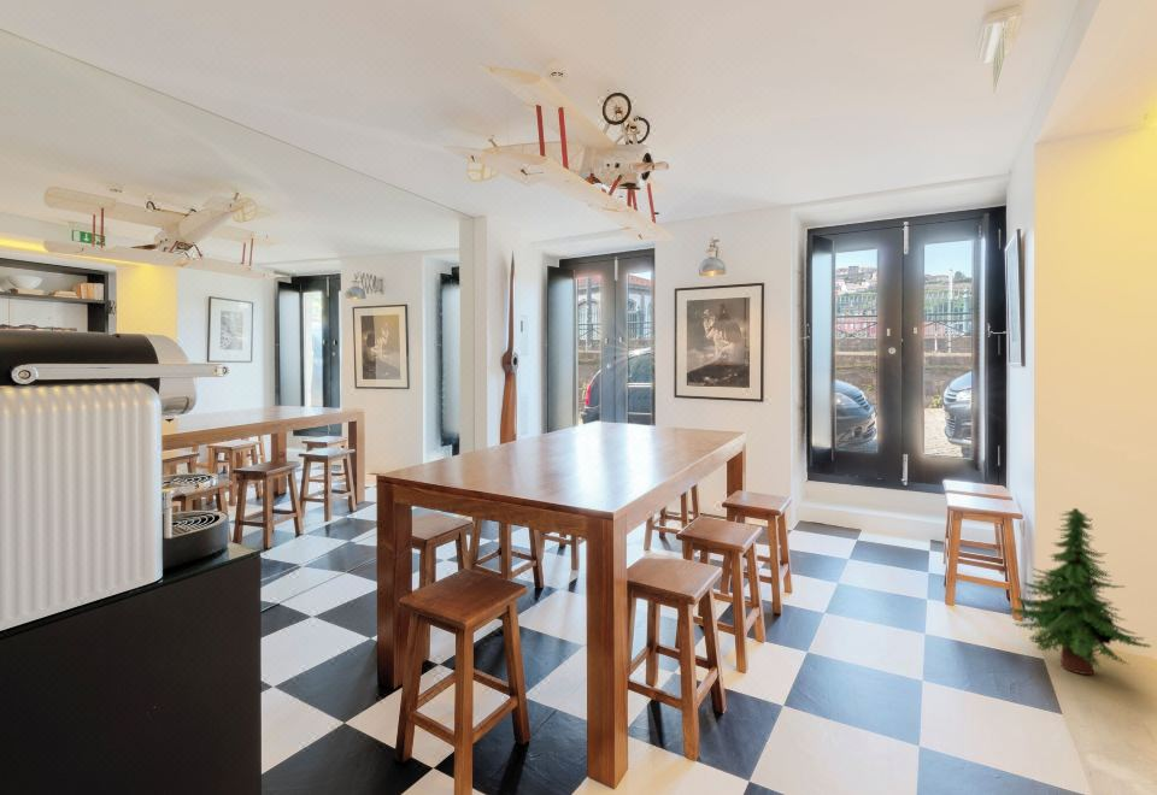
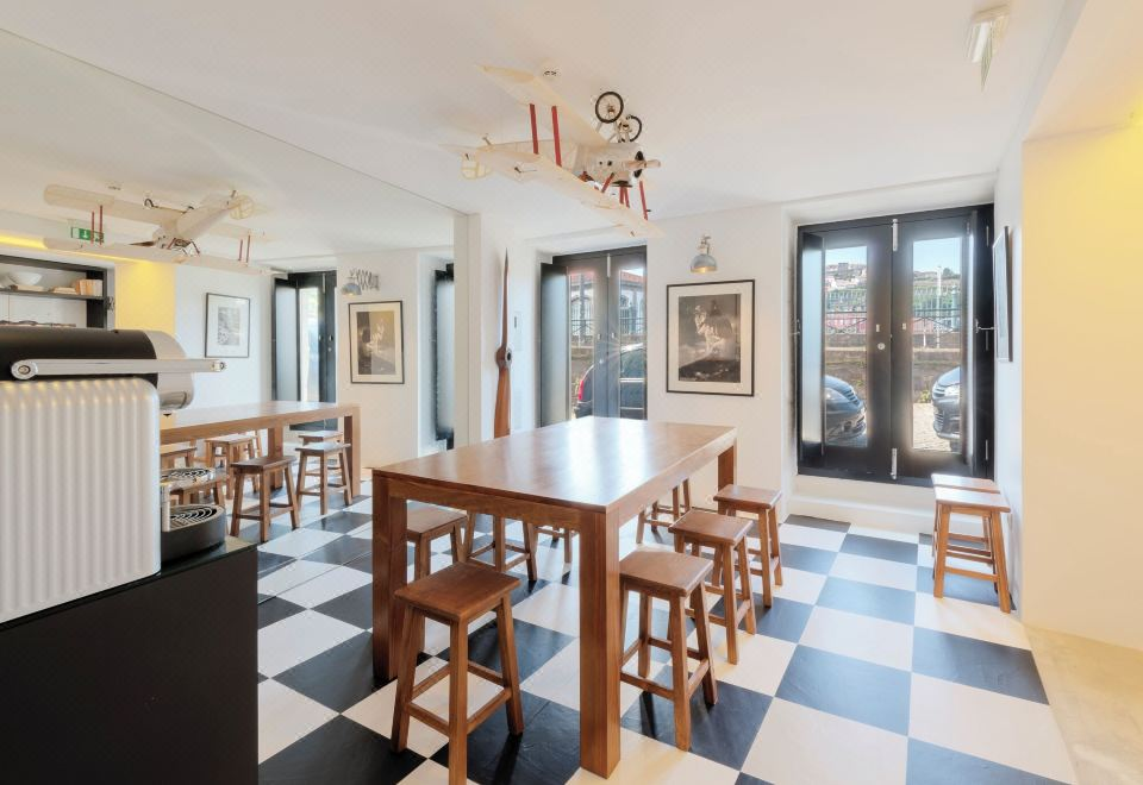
- tree (1075, 588)
